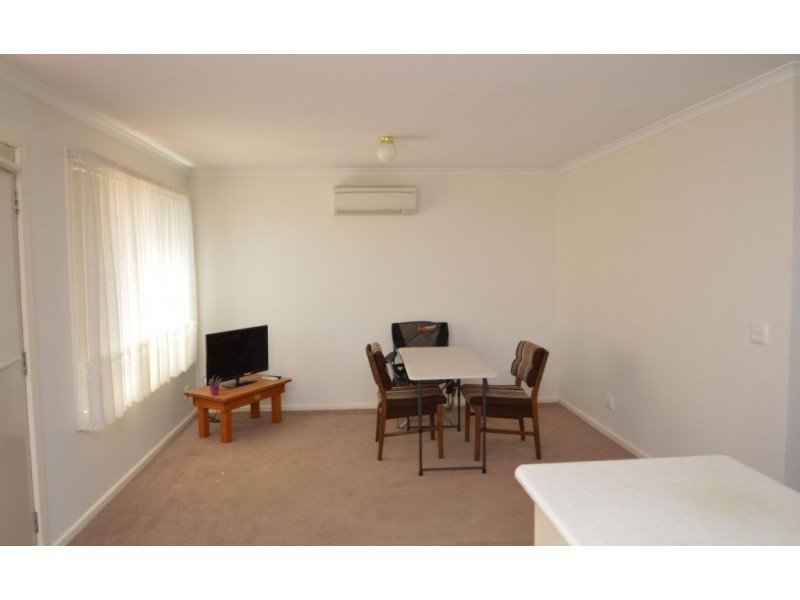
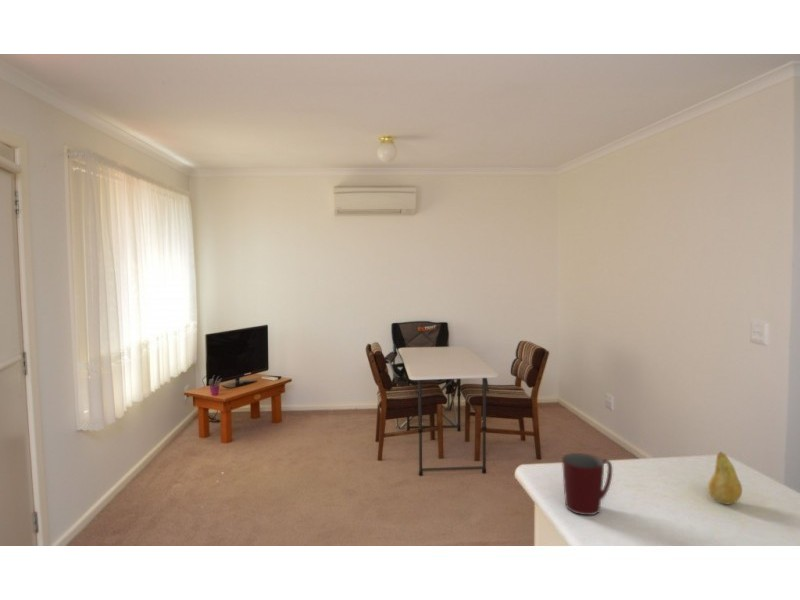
+ mug (588, 483)
+ fruit (725, 476)
